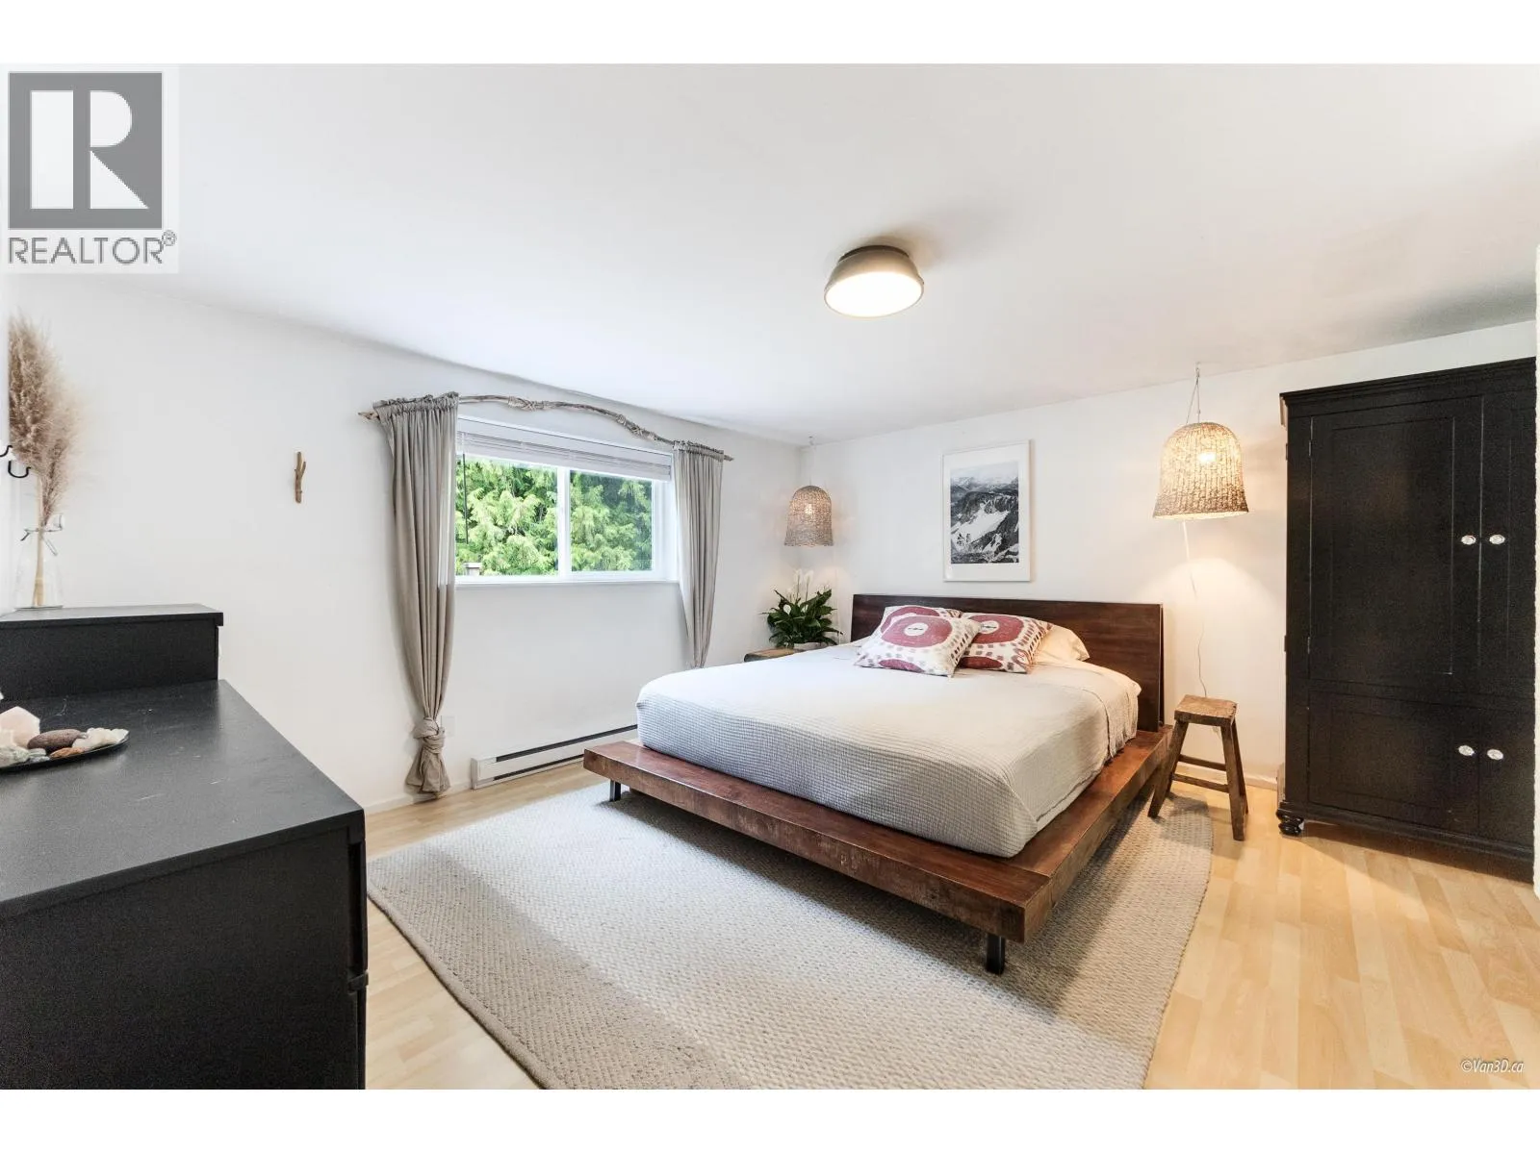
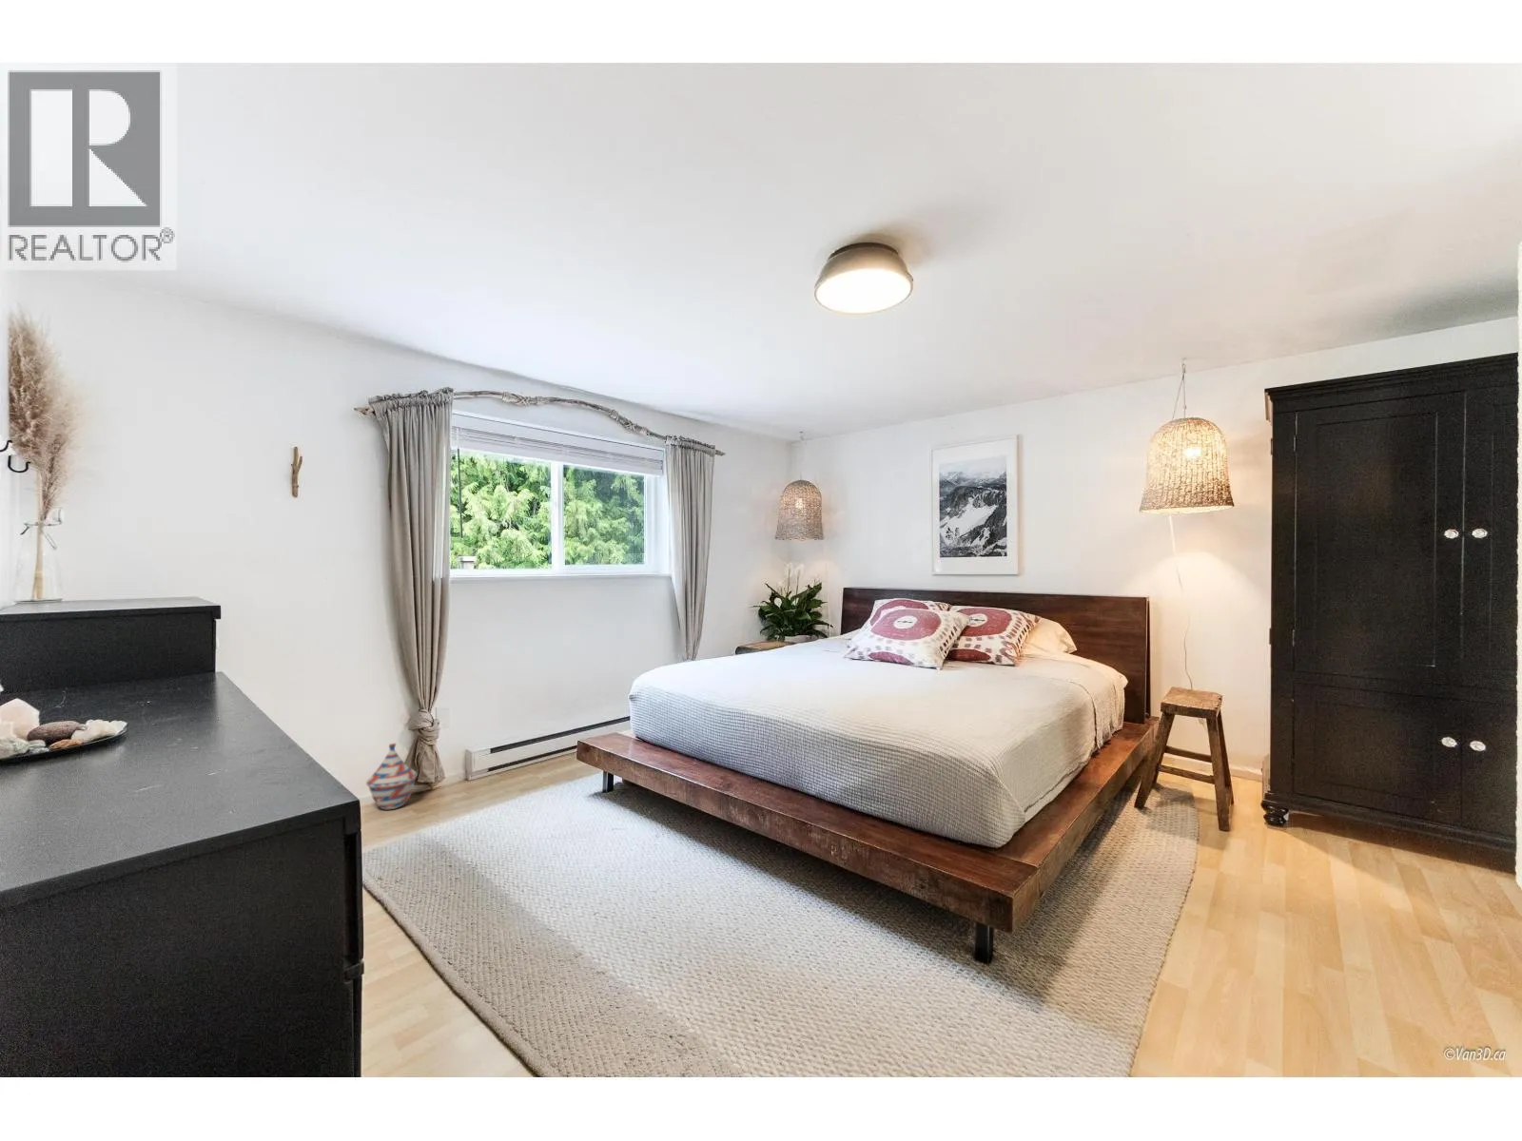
+ woven basket (392, 774)
